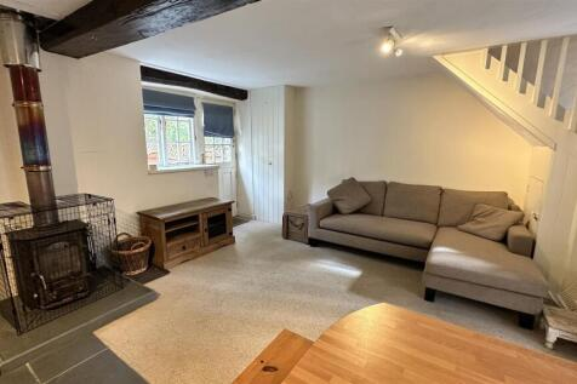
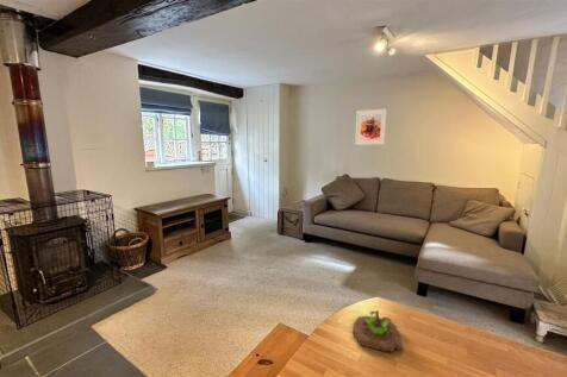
+ succulent planter (376, 322)
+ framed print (370, 127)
